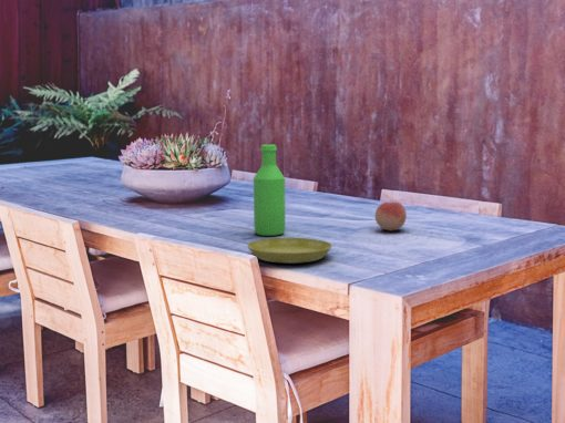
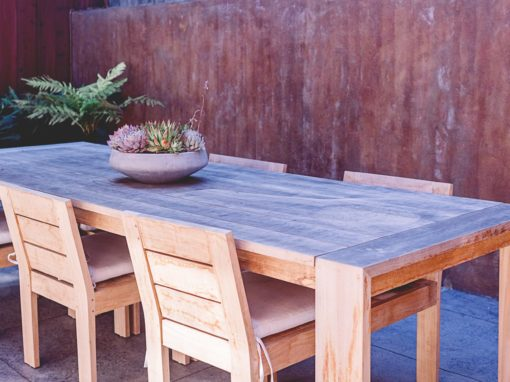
- fruit (390, 216)
- saucer (289, 250)
- bottle (269, 189)
